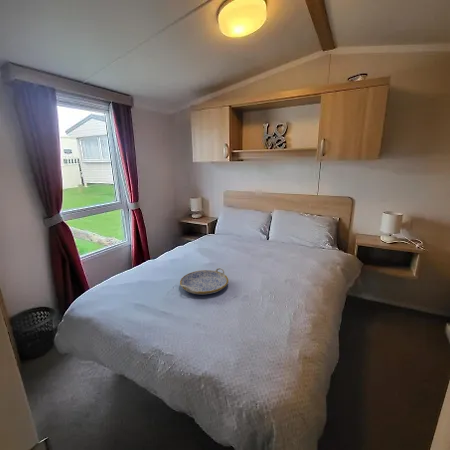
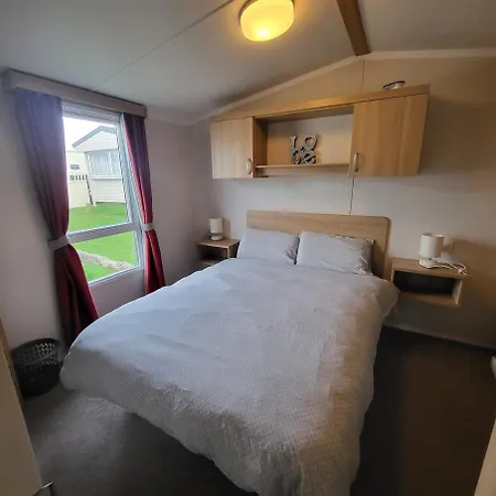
- serving tray (204, 281)
